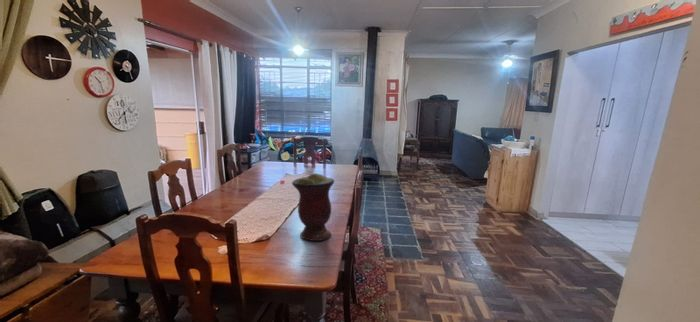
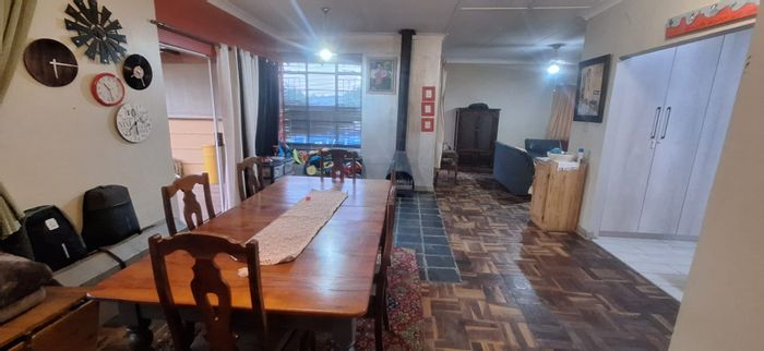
- vase (312, 204)
